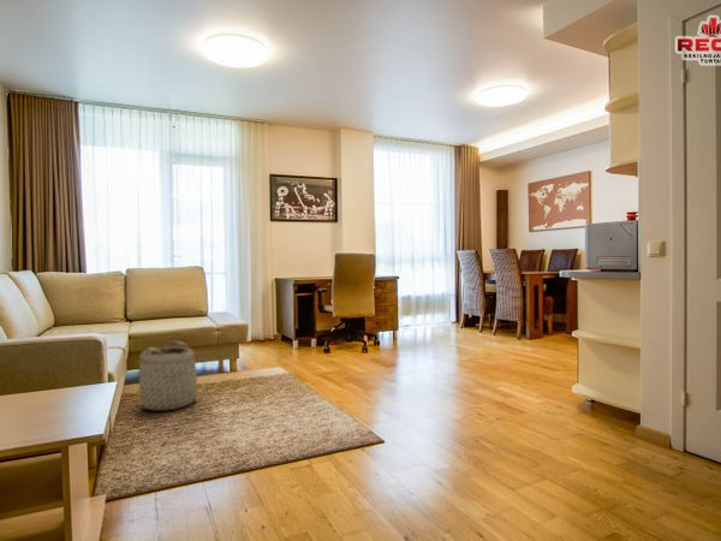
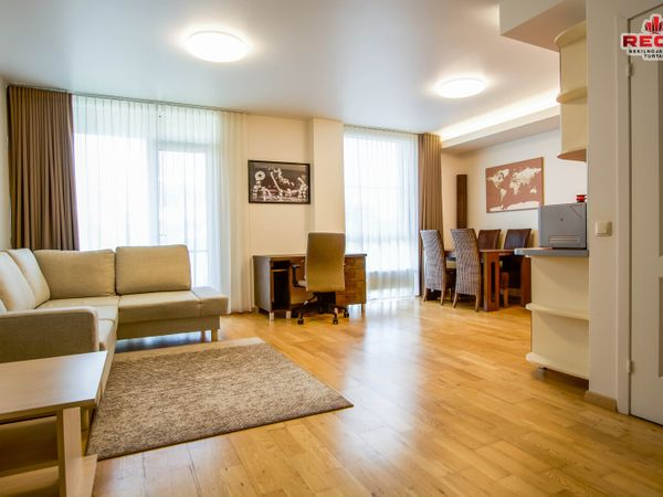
- basket (171, 373)
